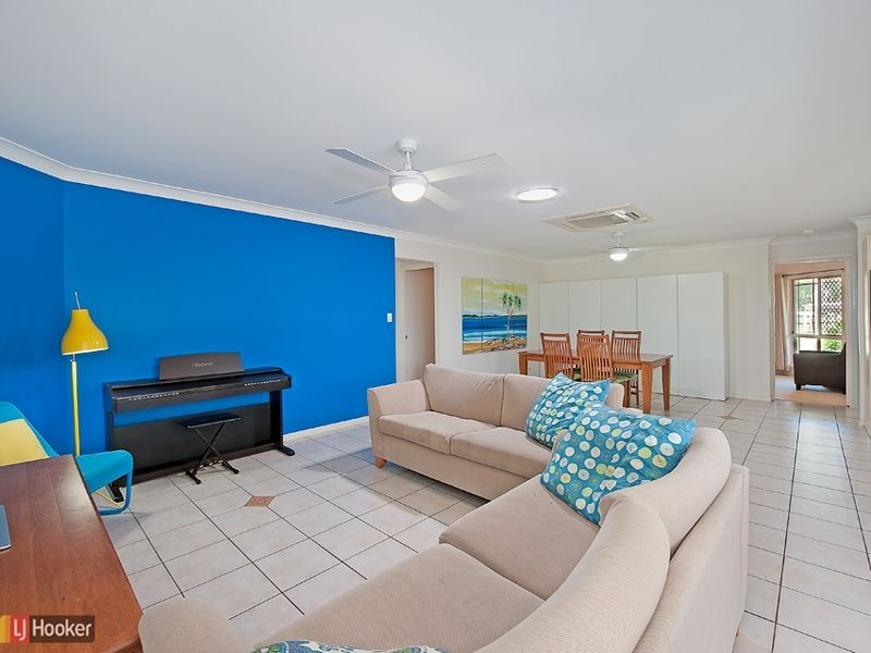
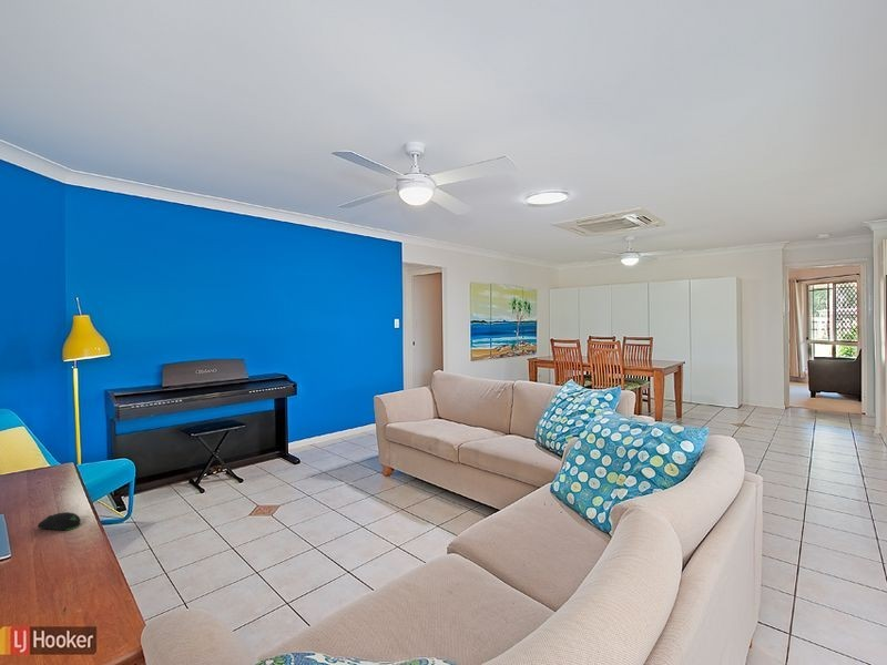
+ computer mouse (60, 520)
